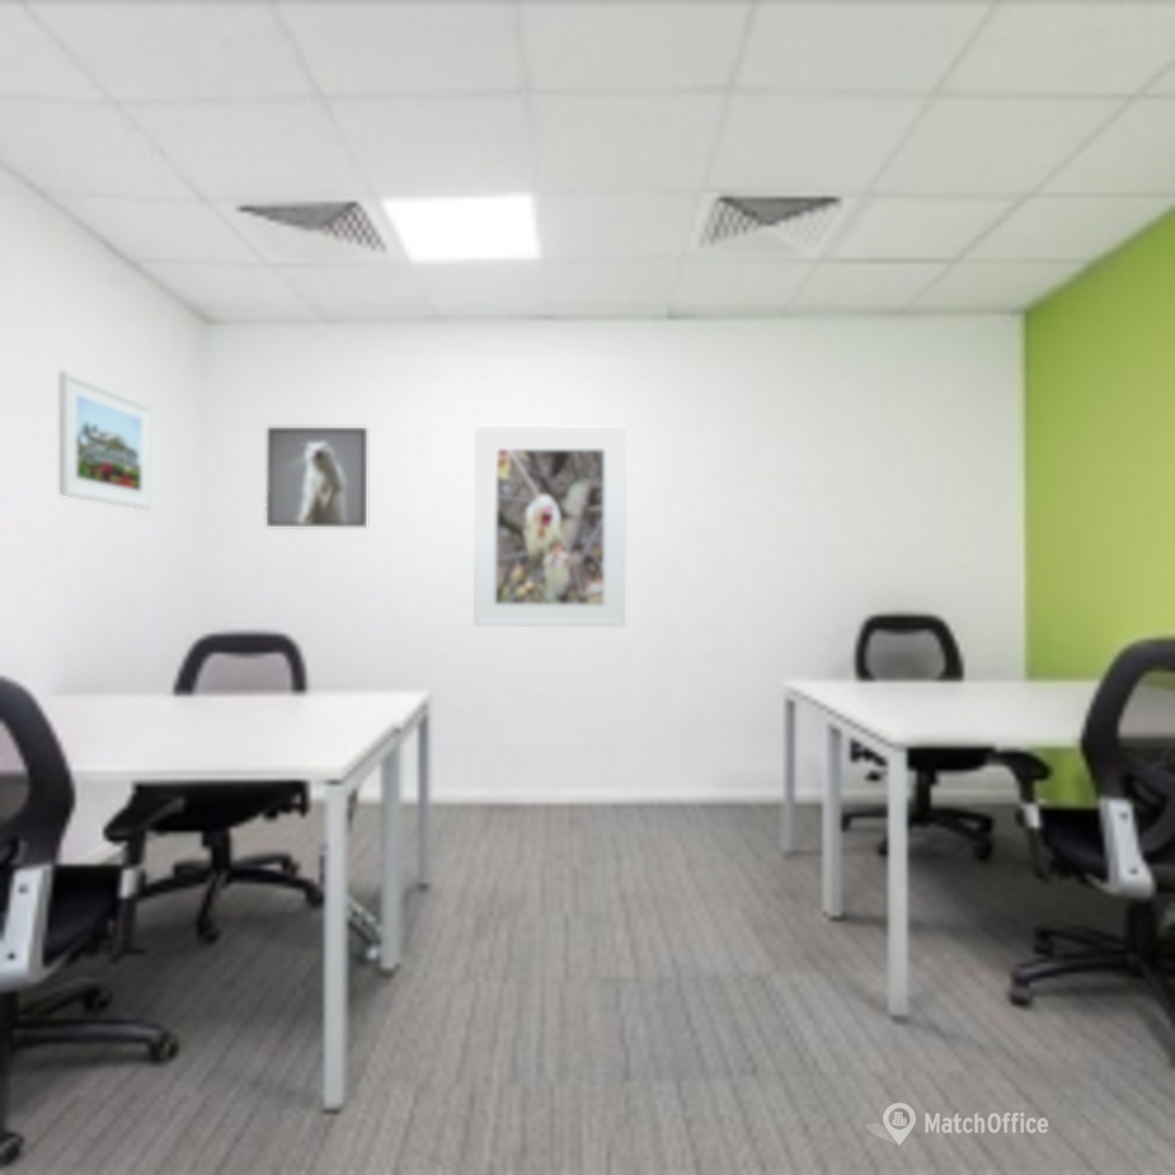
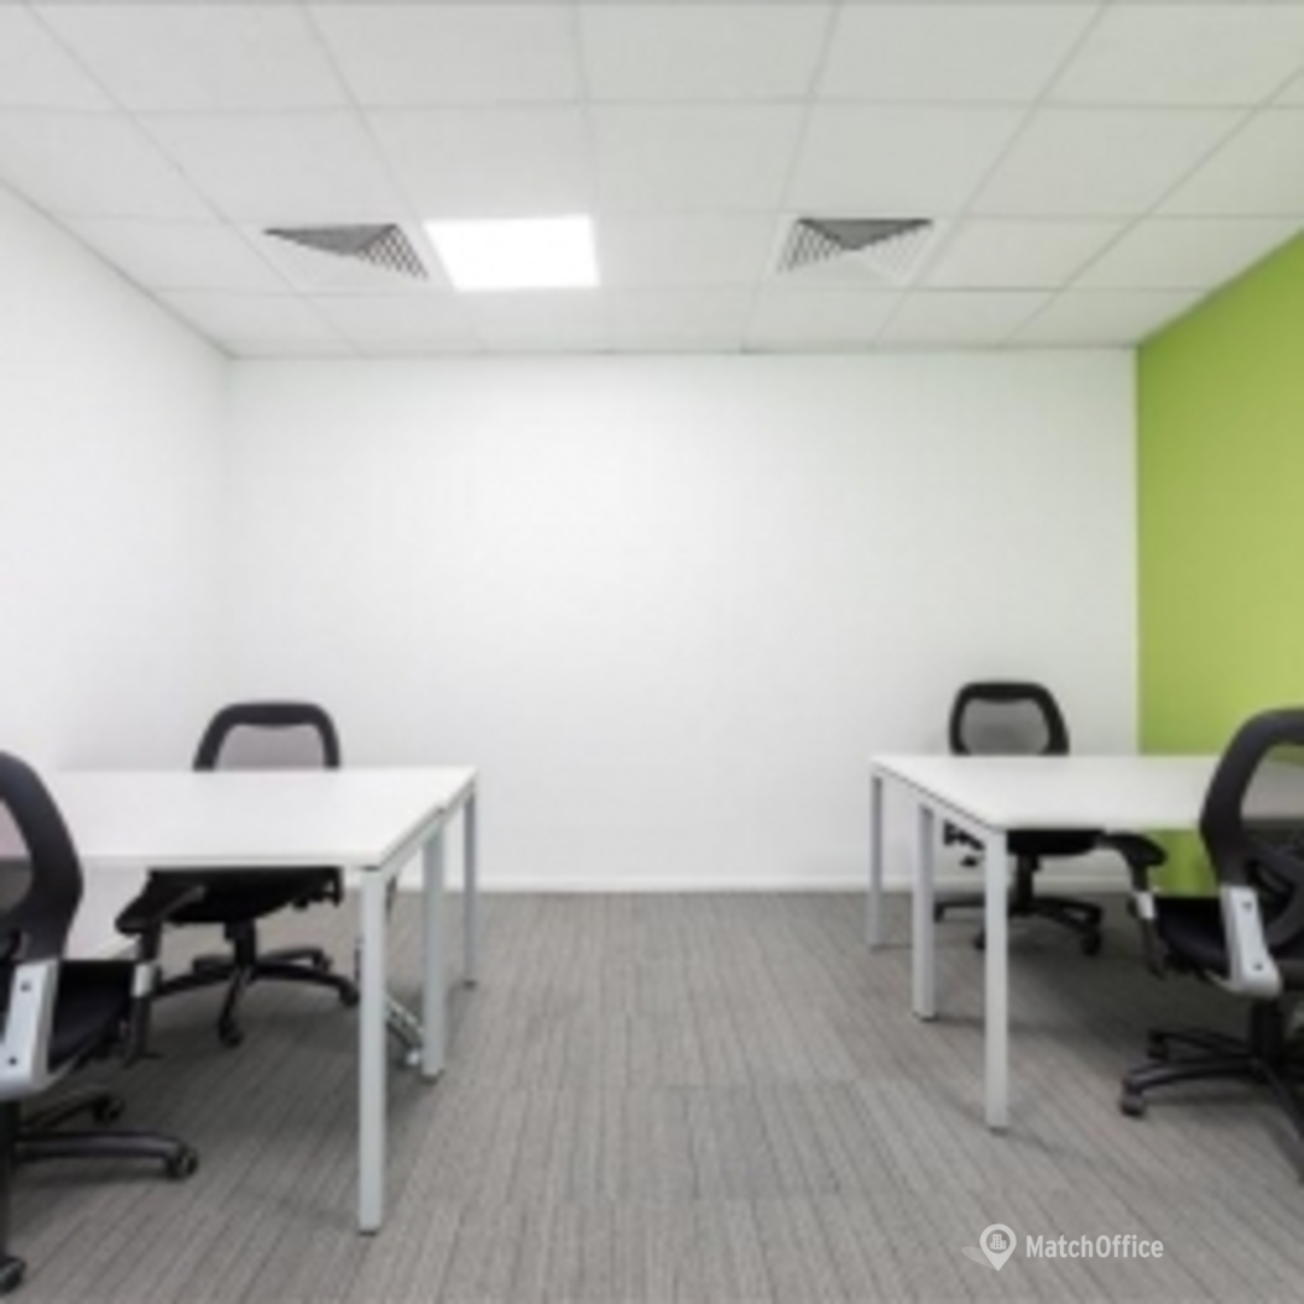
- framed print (317, 477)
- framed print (549, 527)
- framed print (109, 446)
